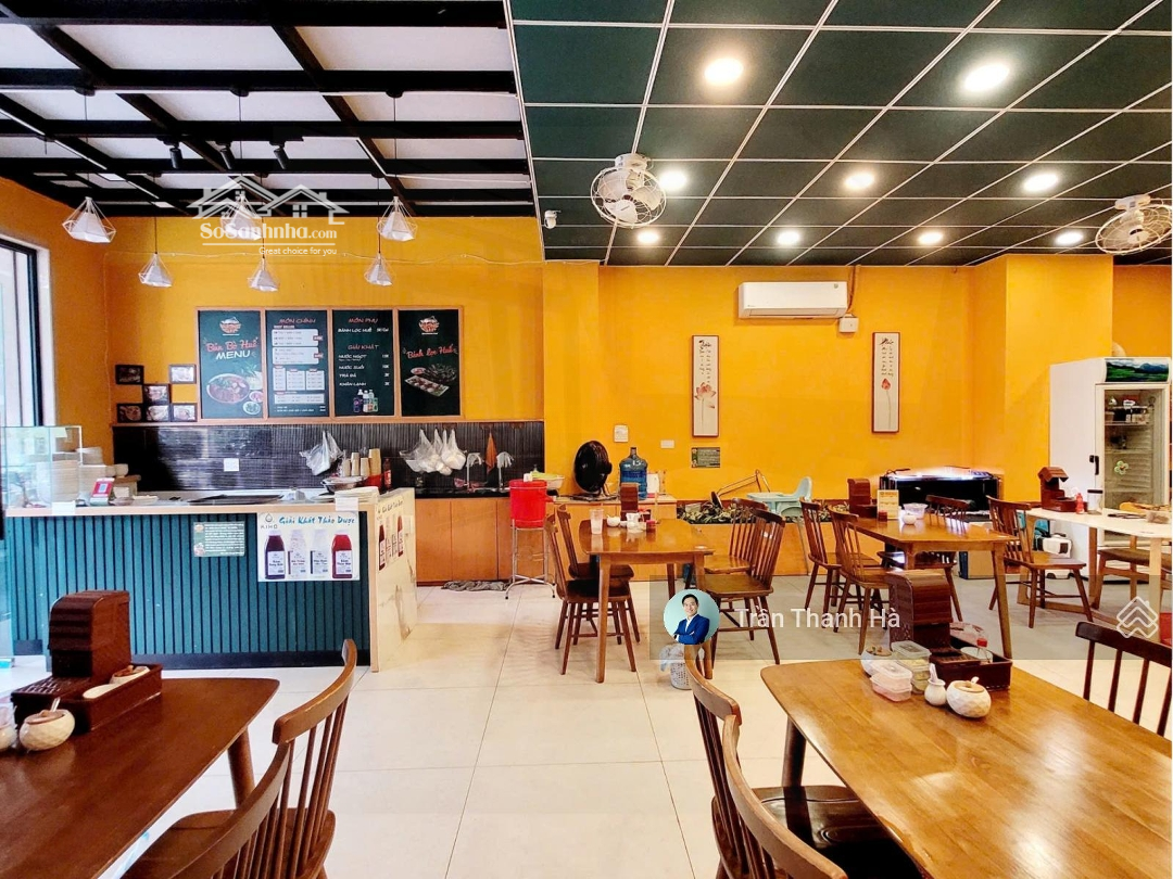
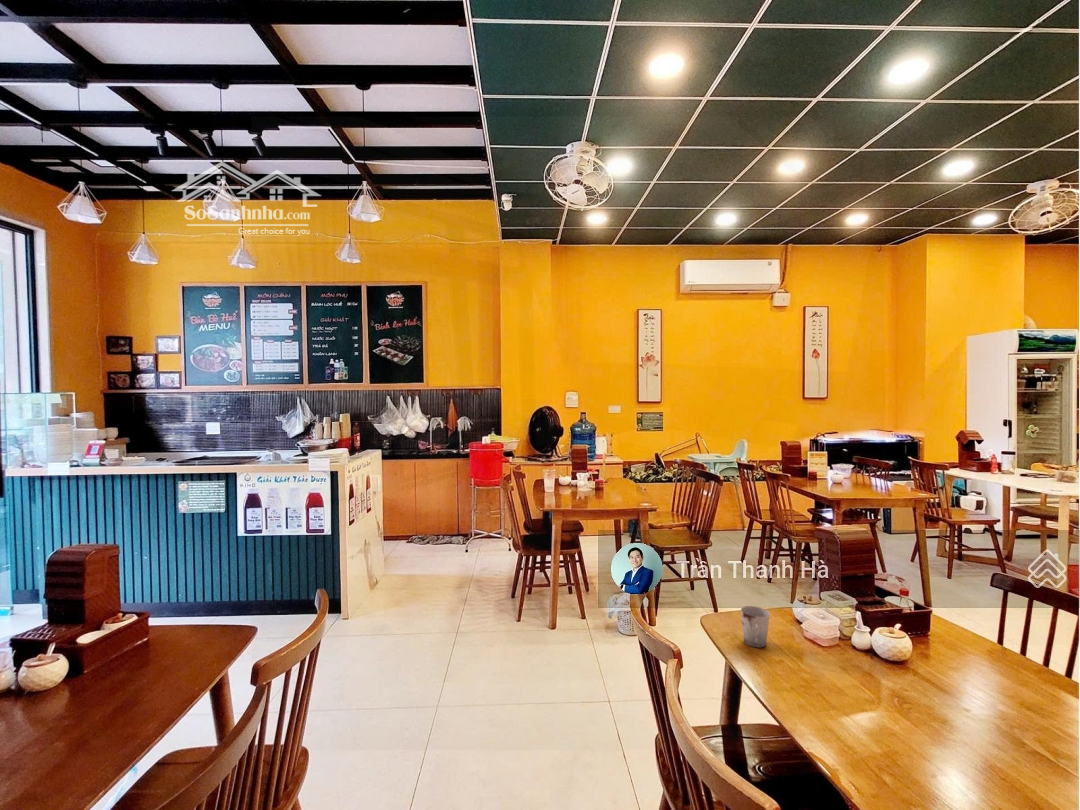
+ cup (755, 629)
